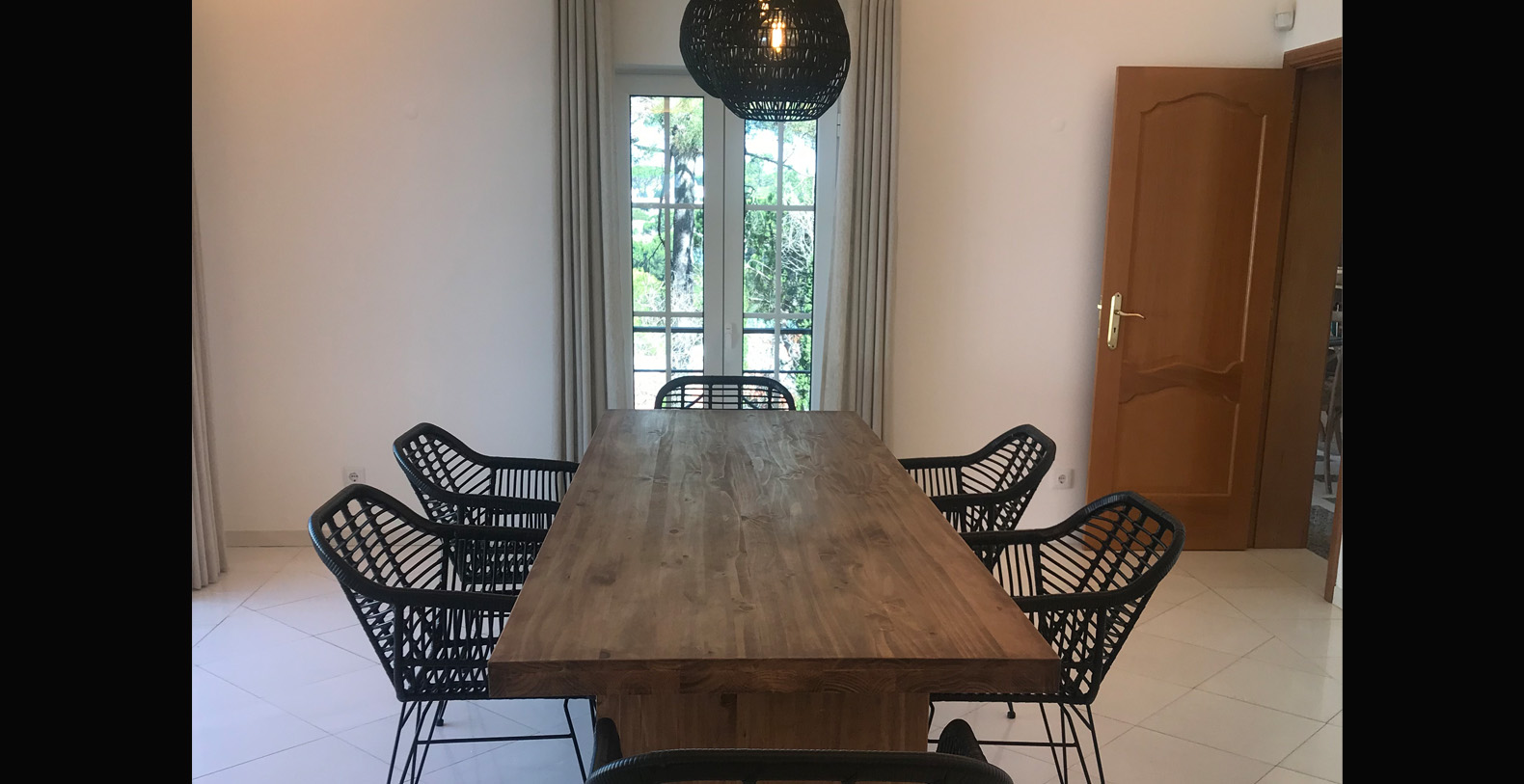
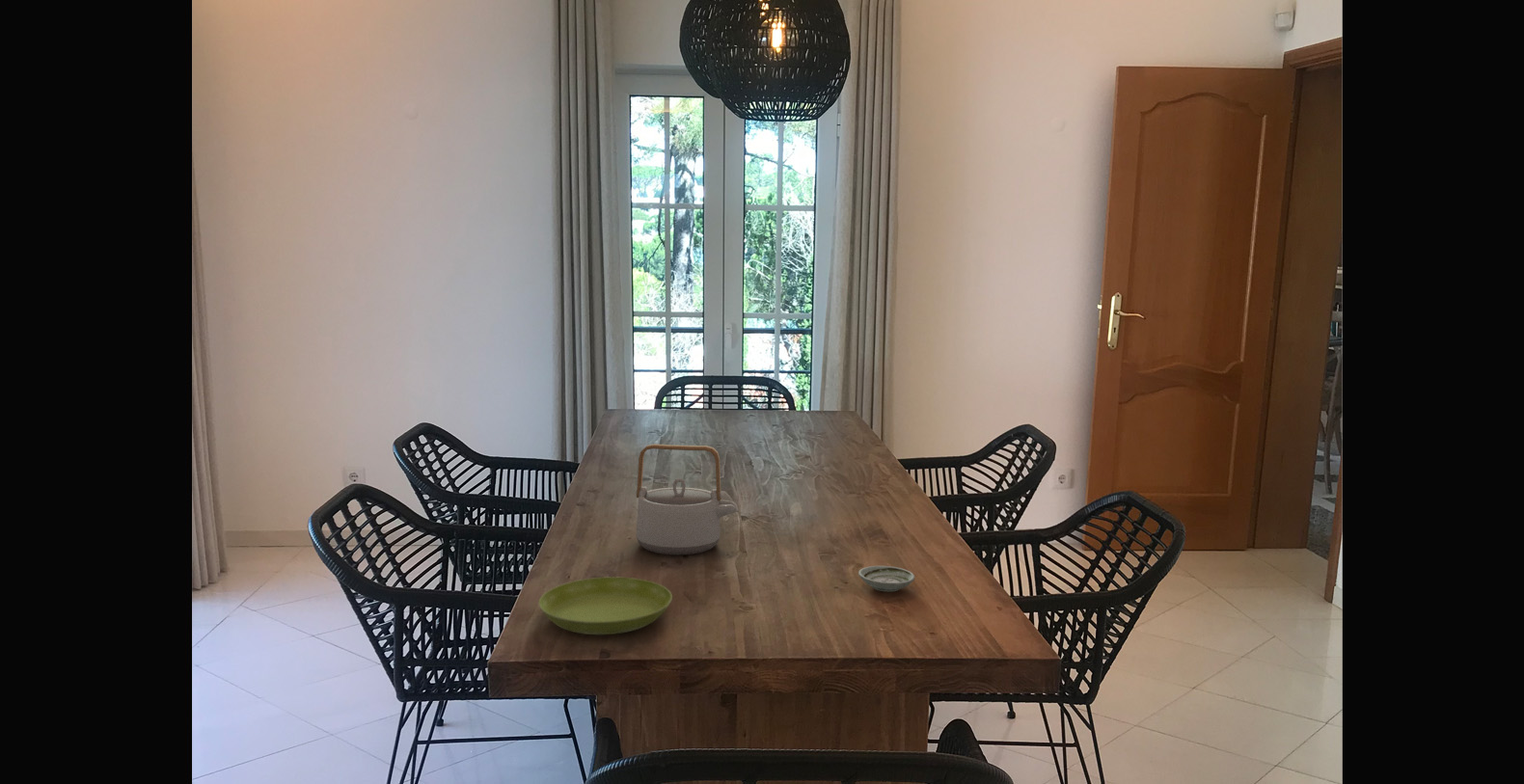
+ saucer (885, 580)
+ saucer (606, 607)
+ teapot (687, 496)
